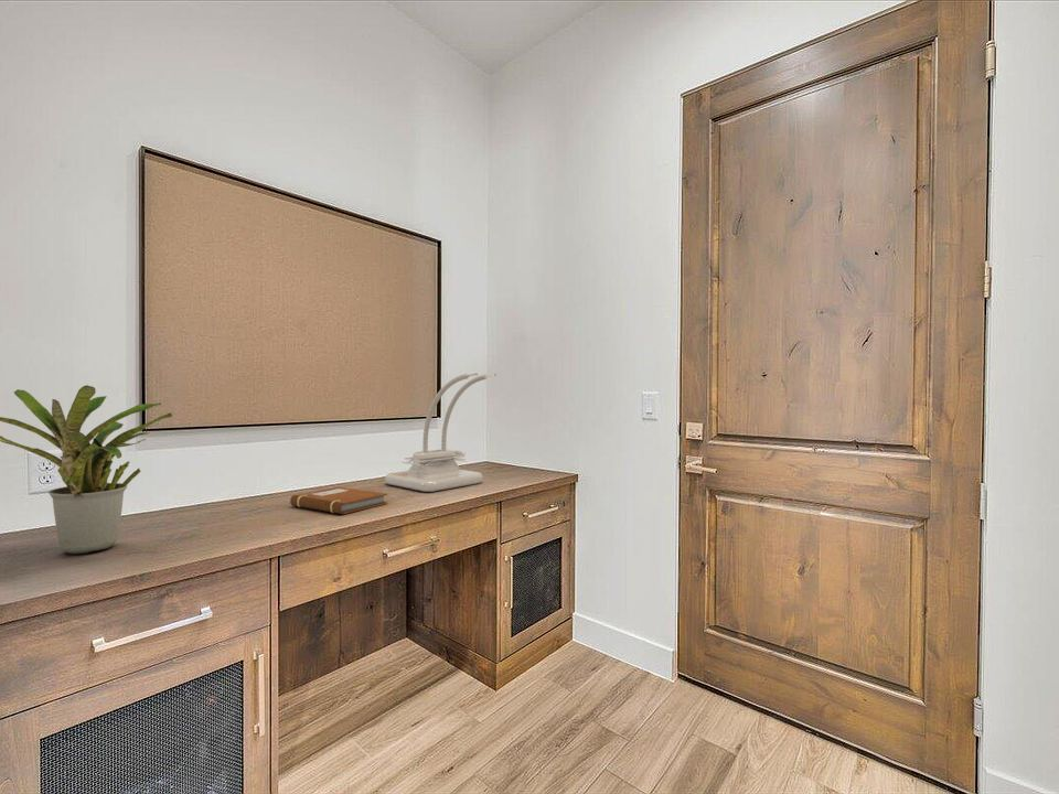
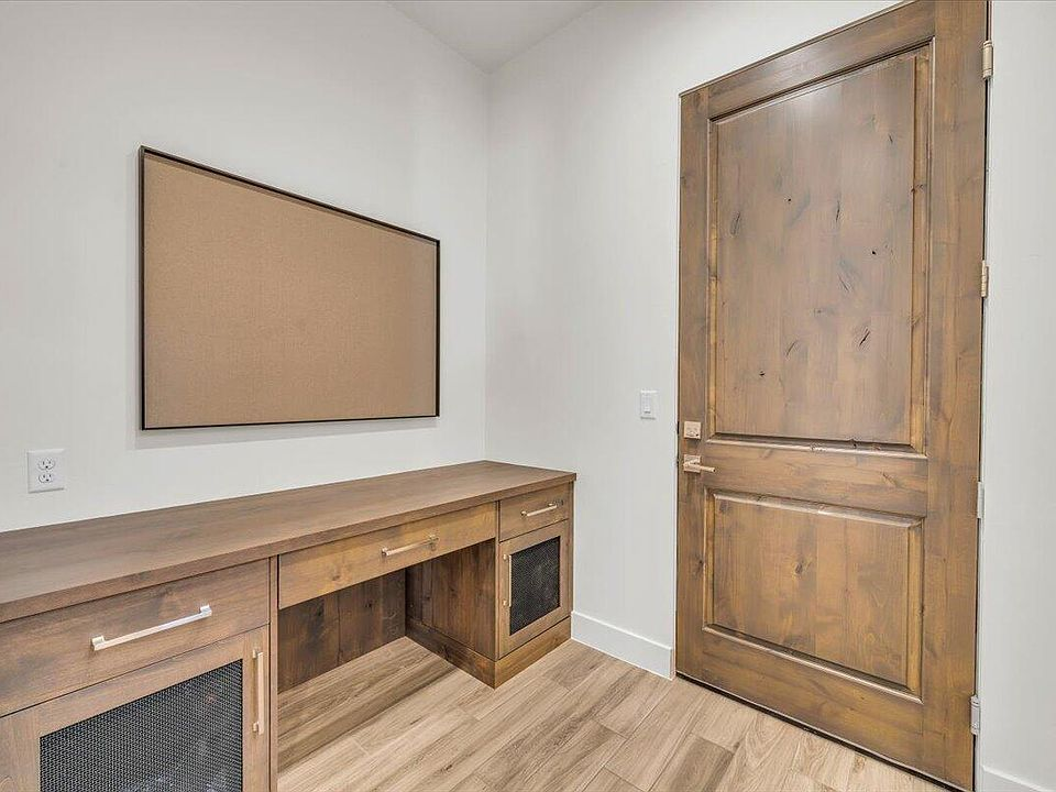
- desk lamp (446, 429)
- potted plant (81, 469)
- notebook (338, 498)
